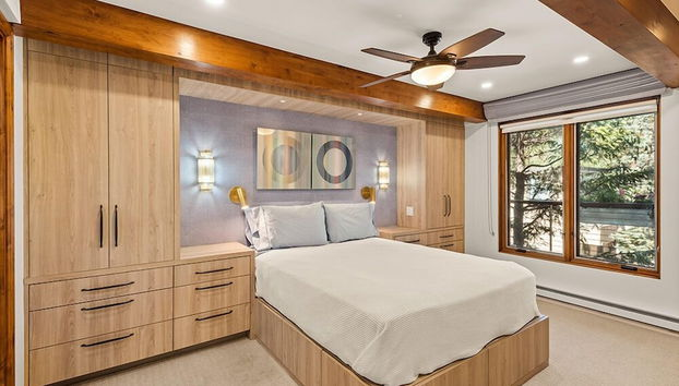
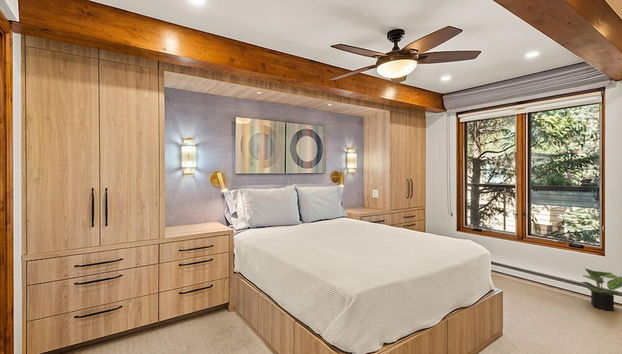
+ potted plant (598, 286)
